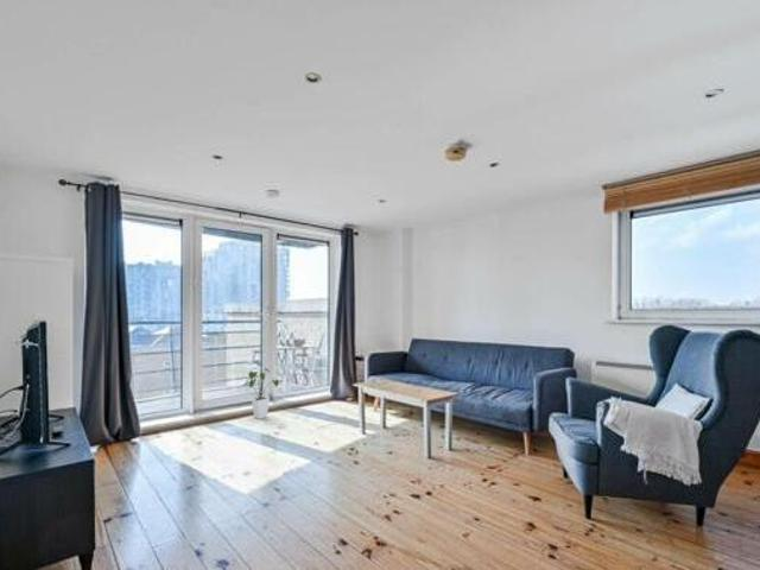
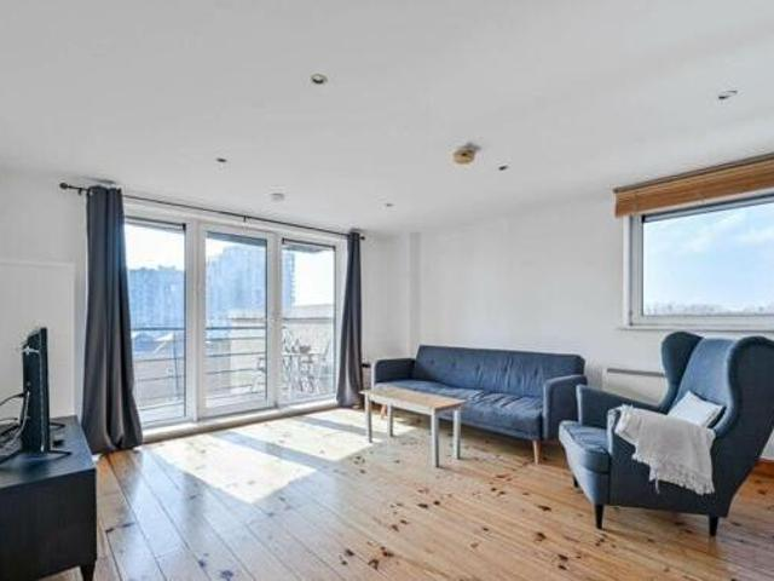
- house plant (262, 393)
